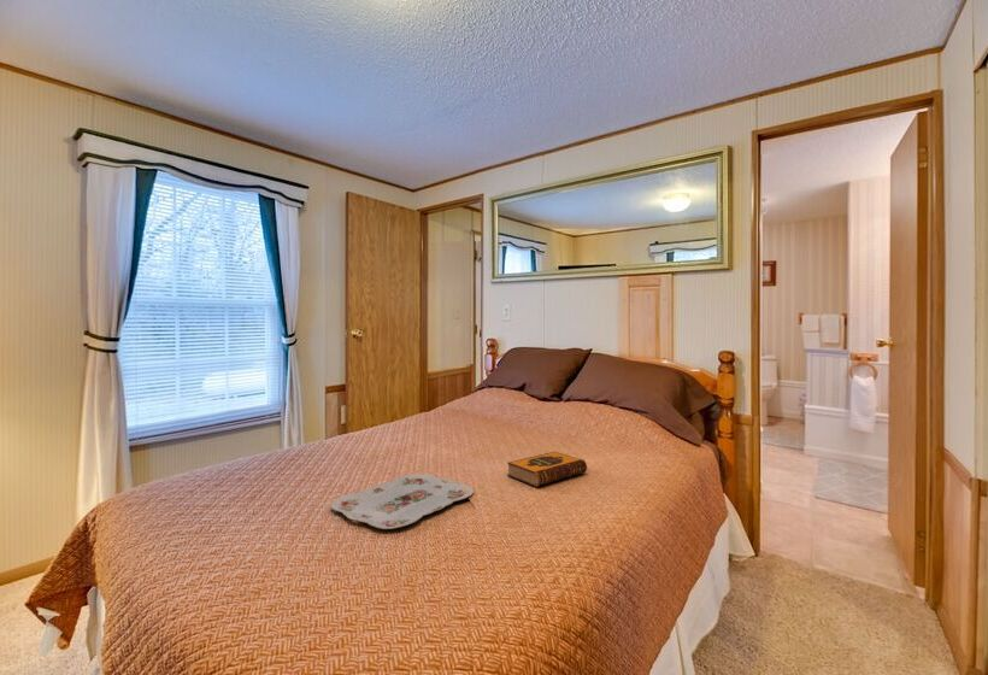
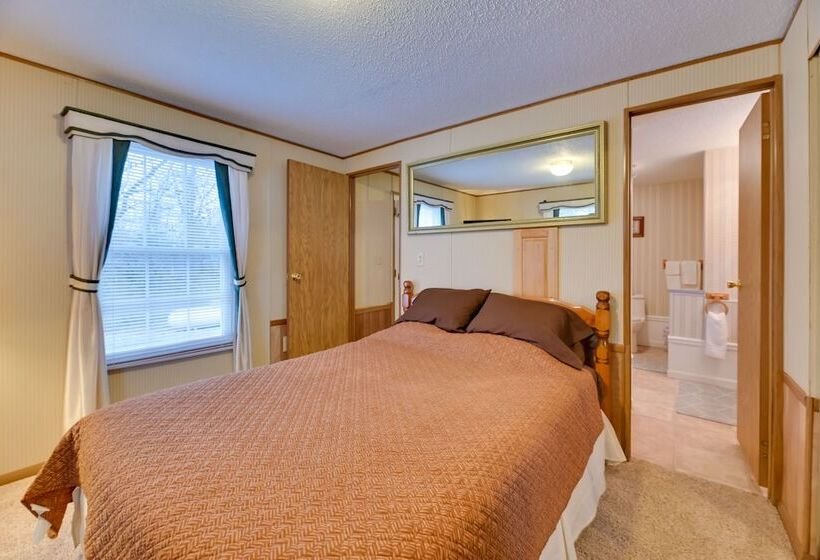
- serving tray (405, 498)
- hardback book (547, 468)
